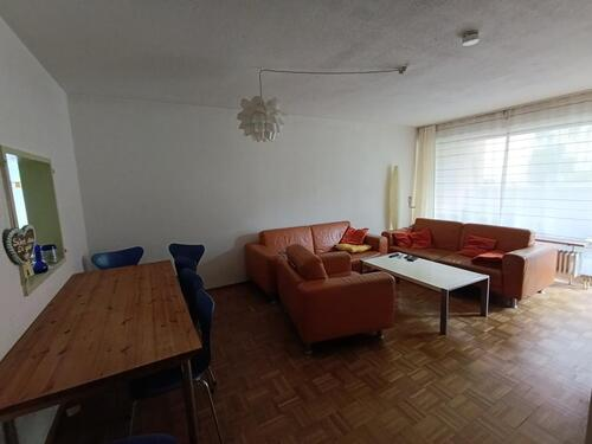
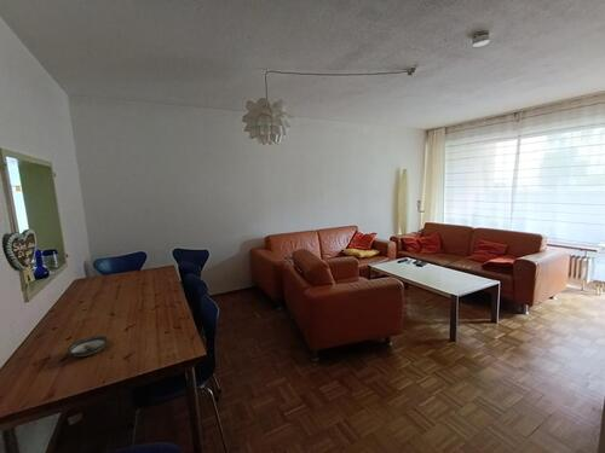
+ saucer (88, 347)
